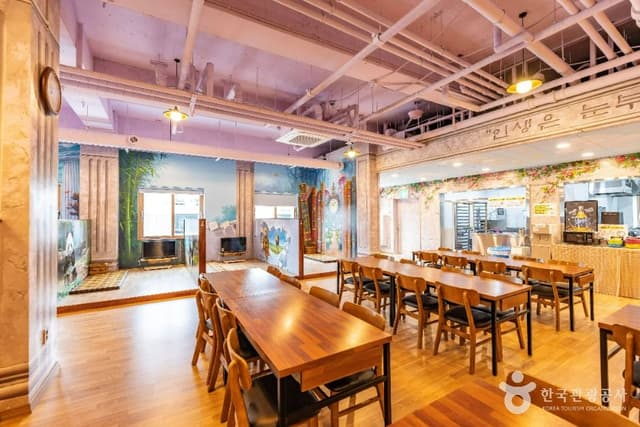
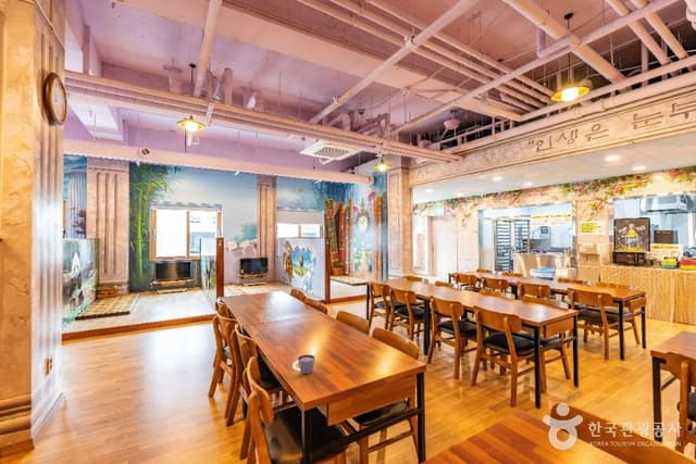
+ cup (303, 364)
